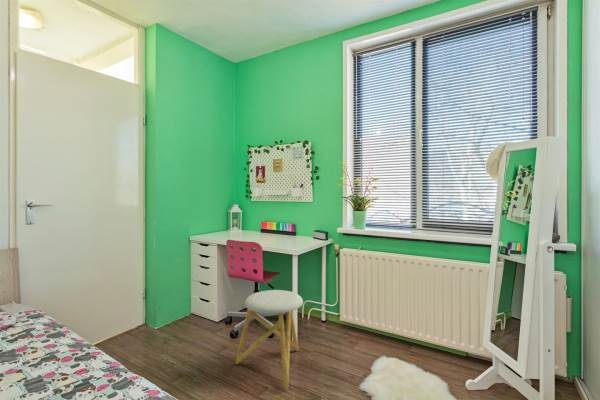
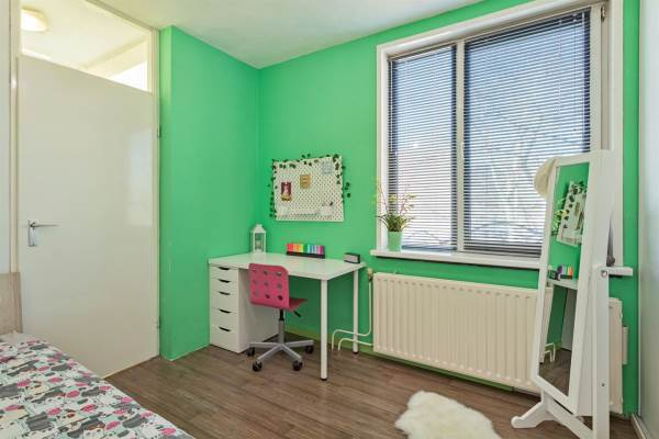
- stool (268, 331)
